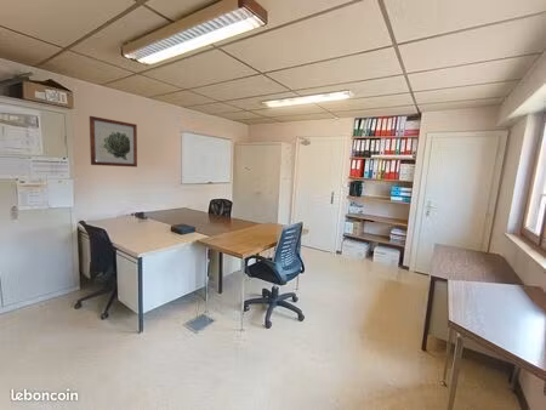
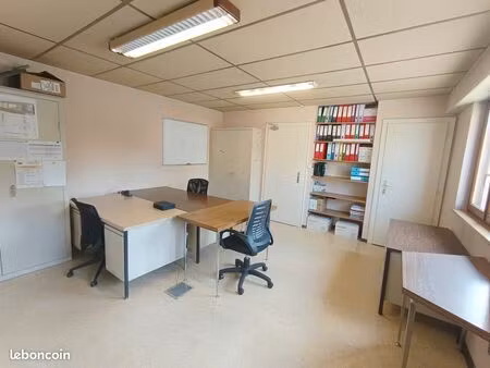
- wall art (114, 143)
